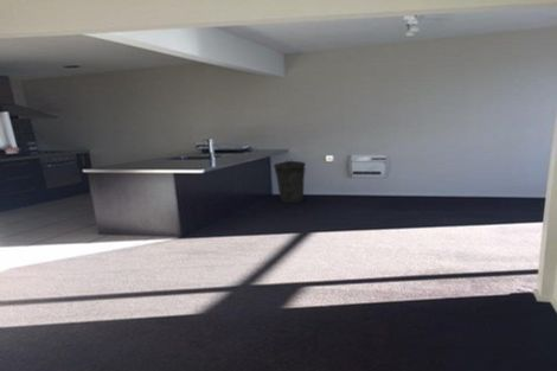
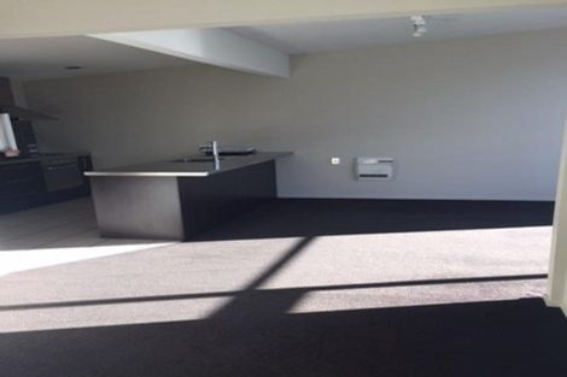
- trash can (290, 179)
